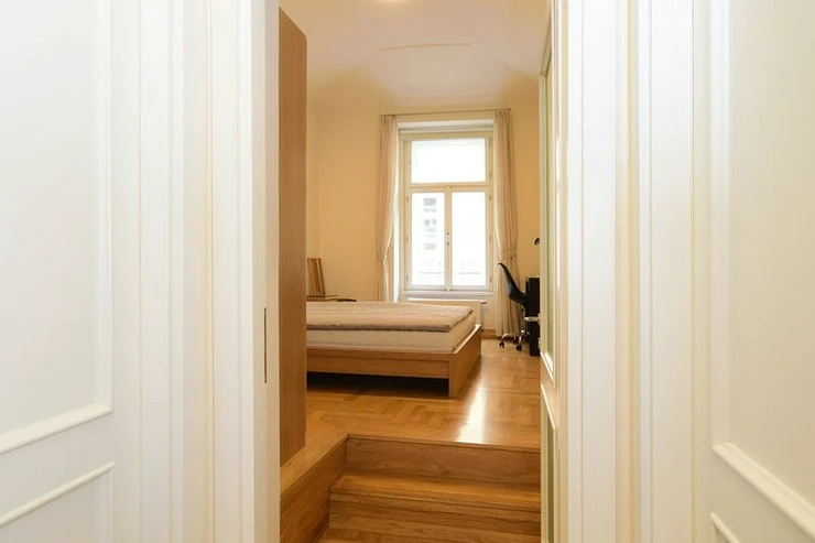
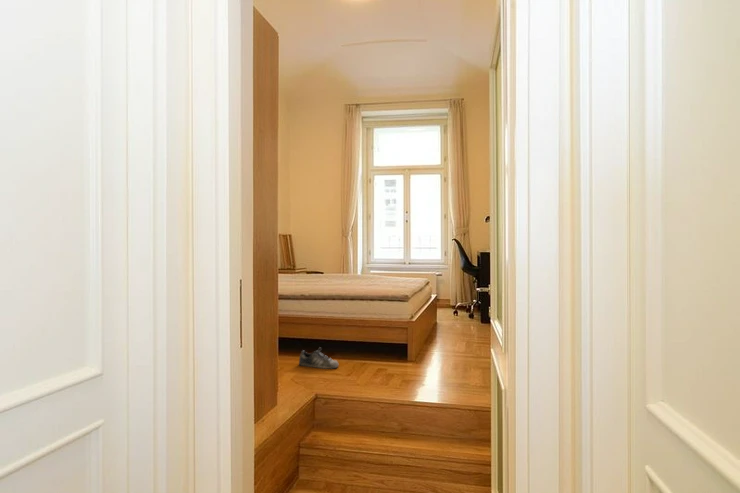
+ shoe (318, 357)
